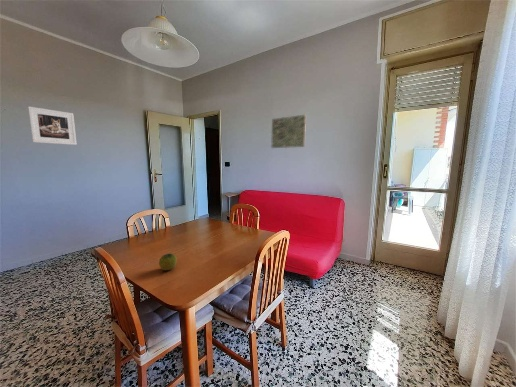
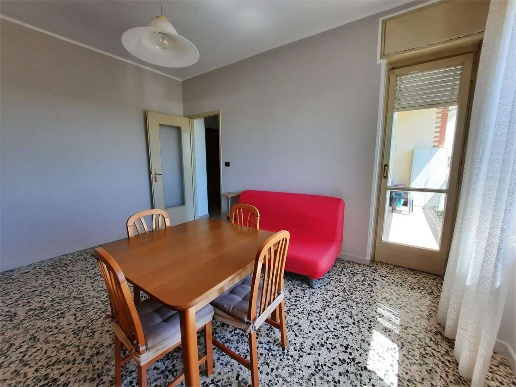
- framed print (54, 127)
- wall art (287, 132)
- fruit (168, 261)
